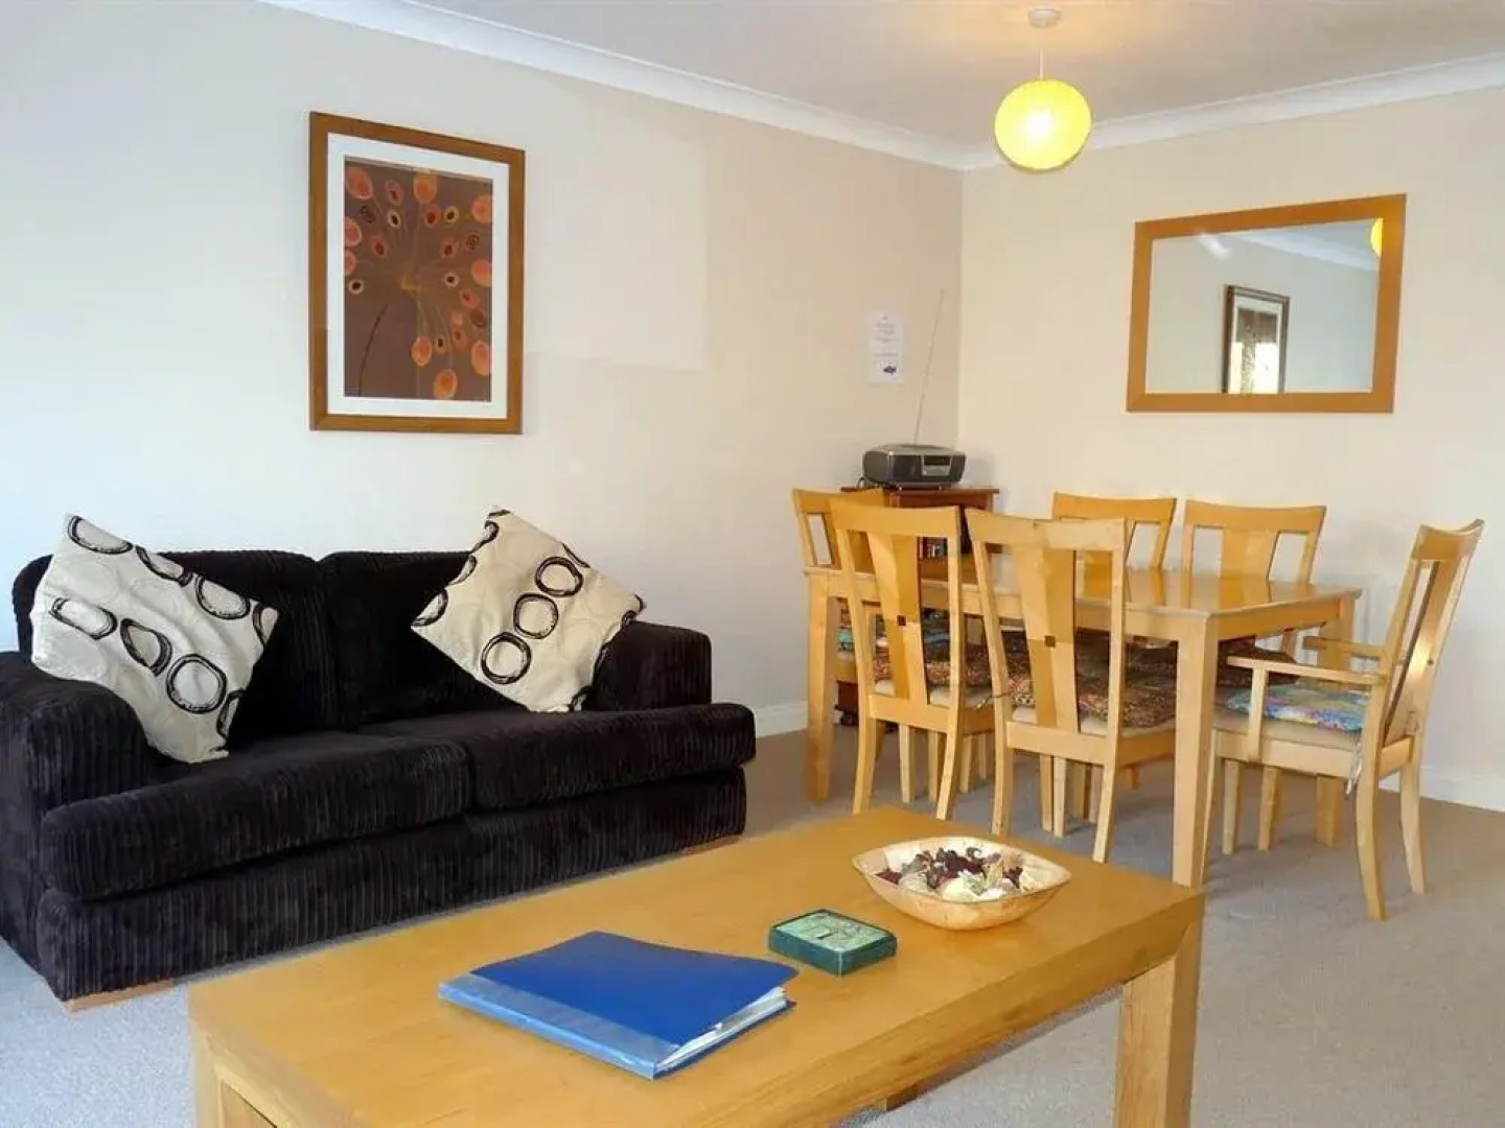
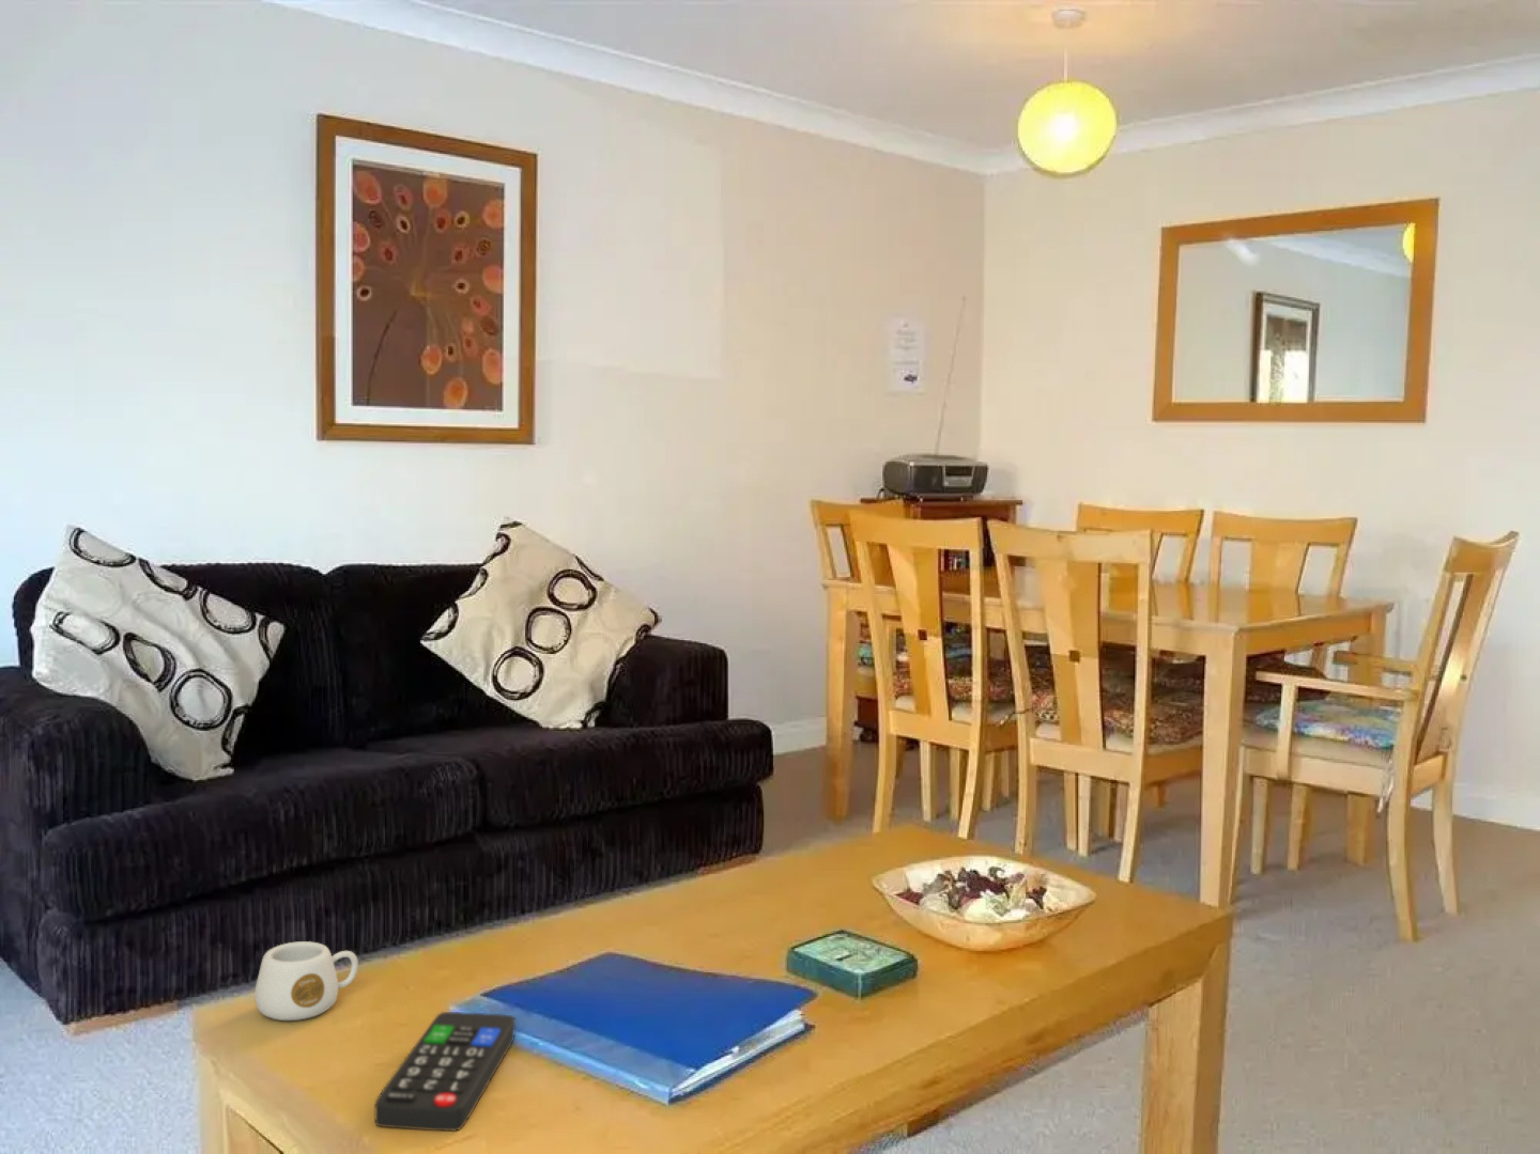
+ mug (308, 978)
+ remote control (449, 1066)
